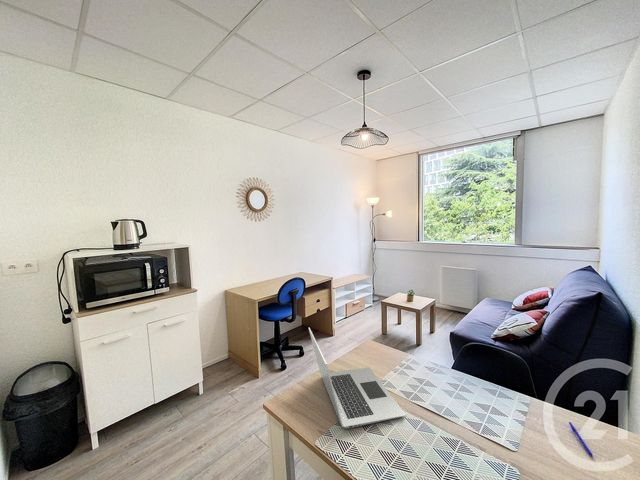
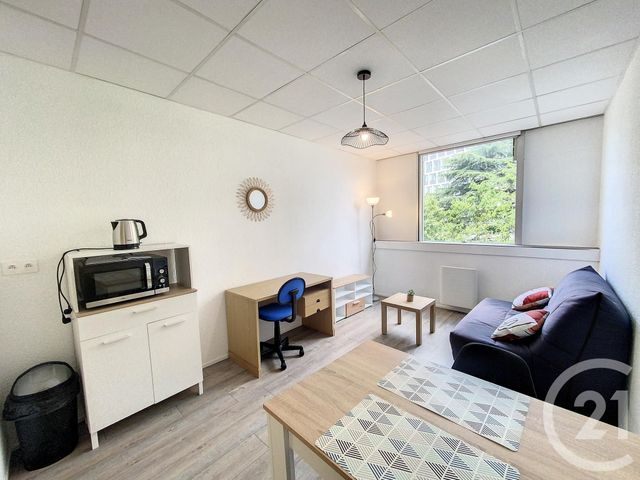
- pen (580, 438)
- laptop (353, 369)
